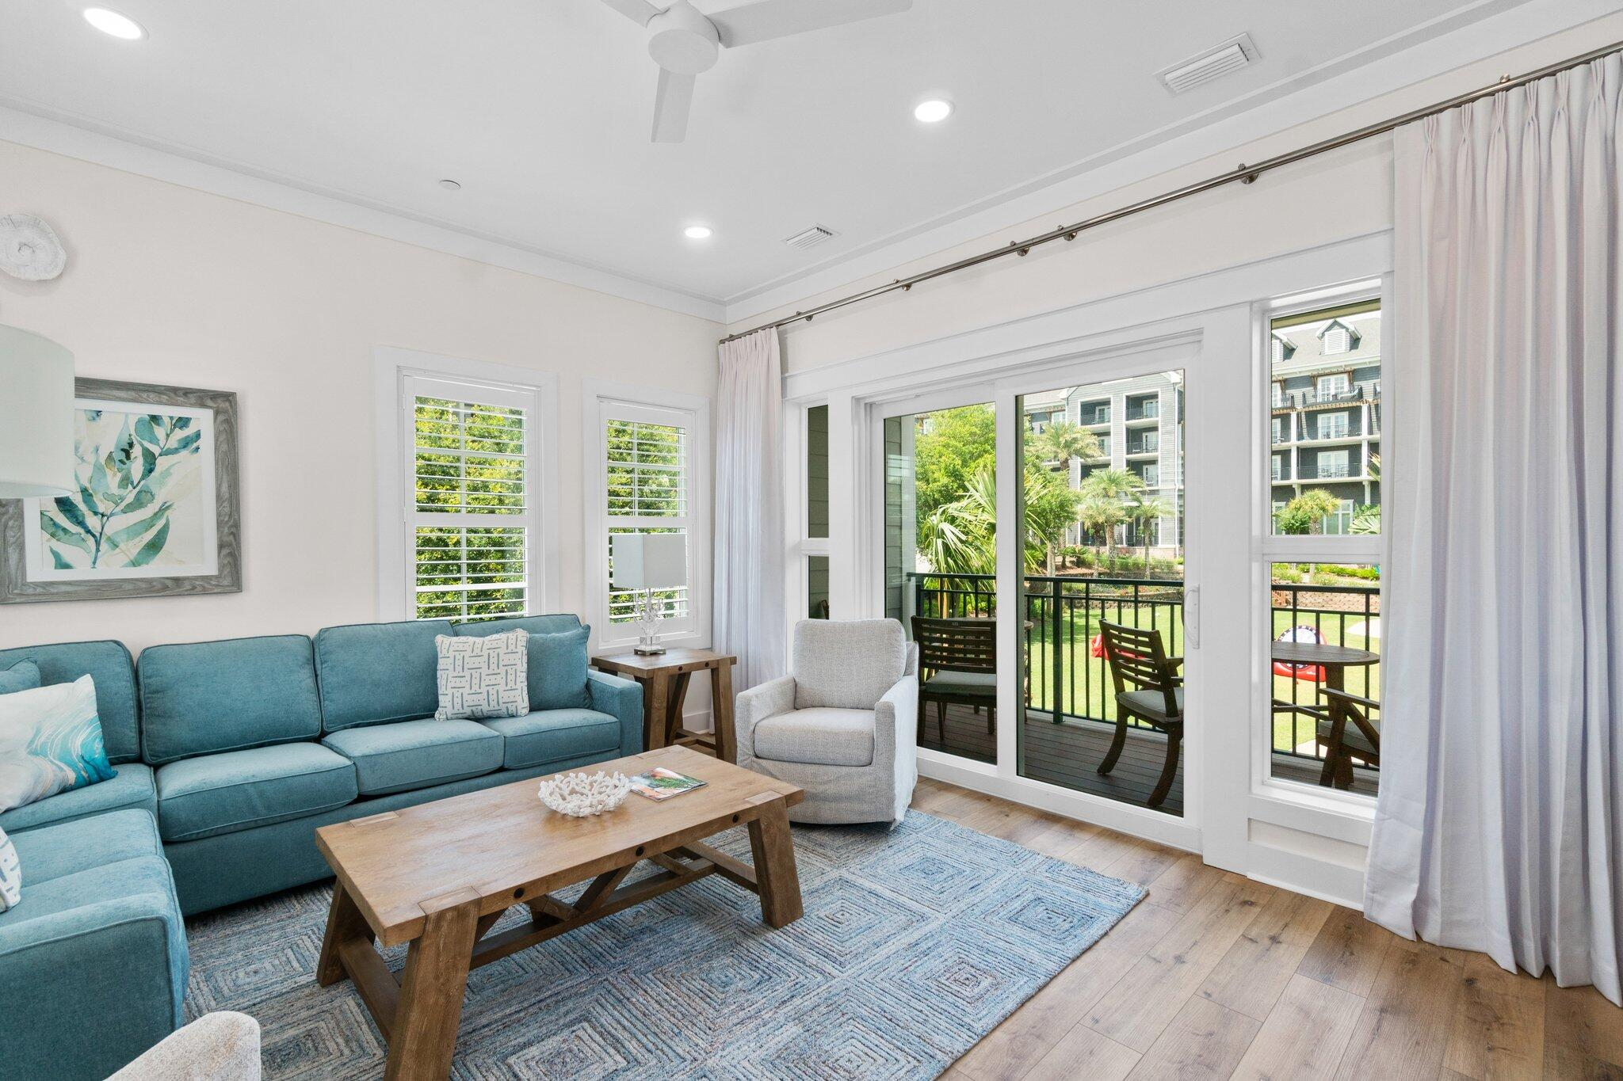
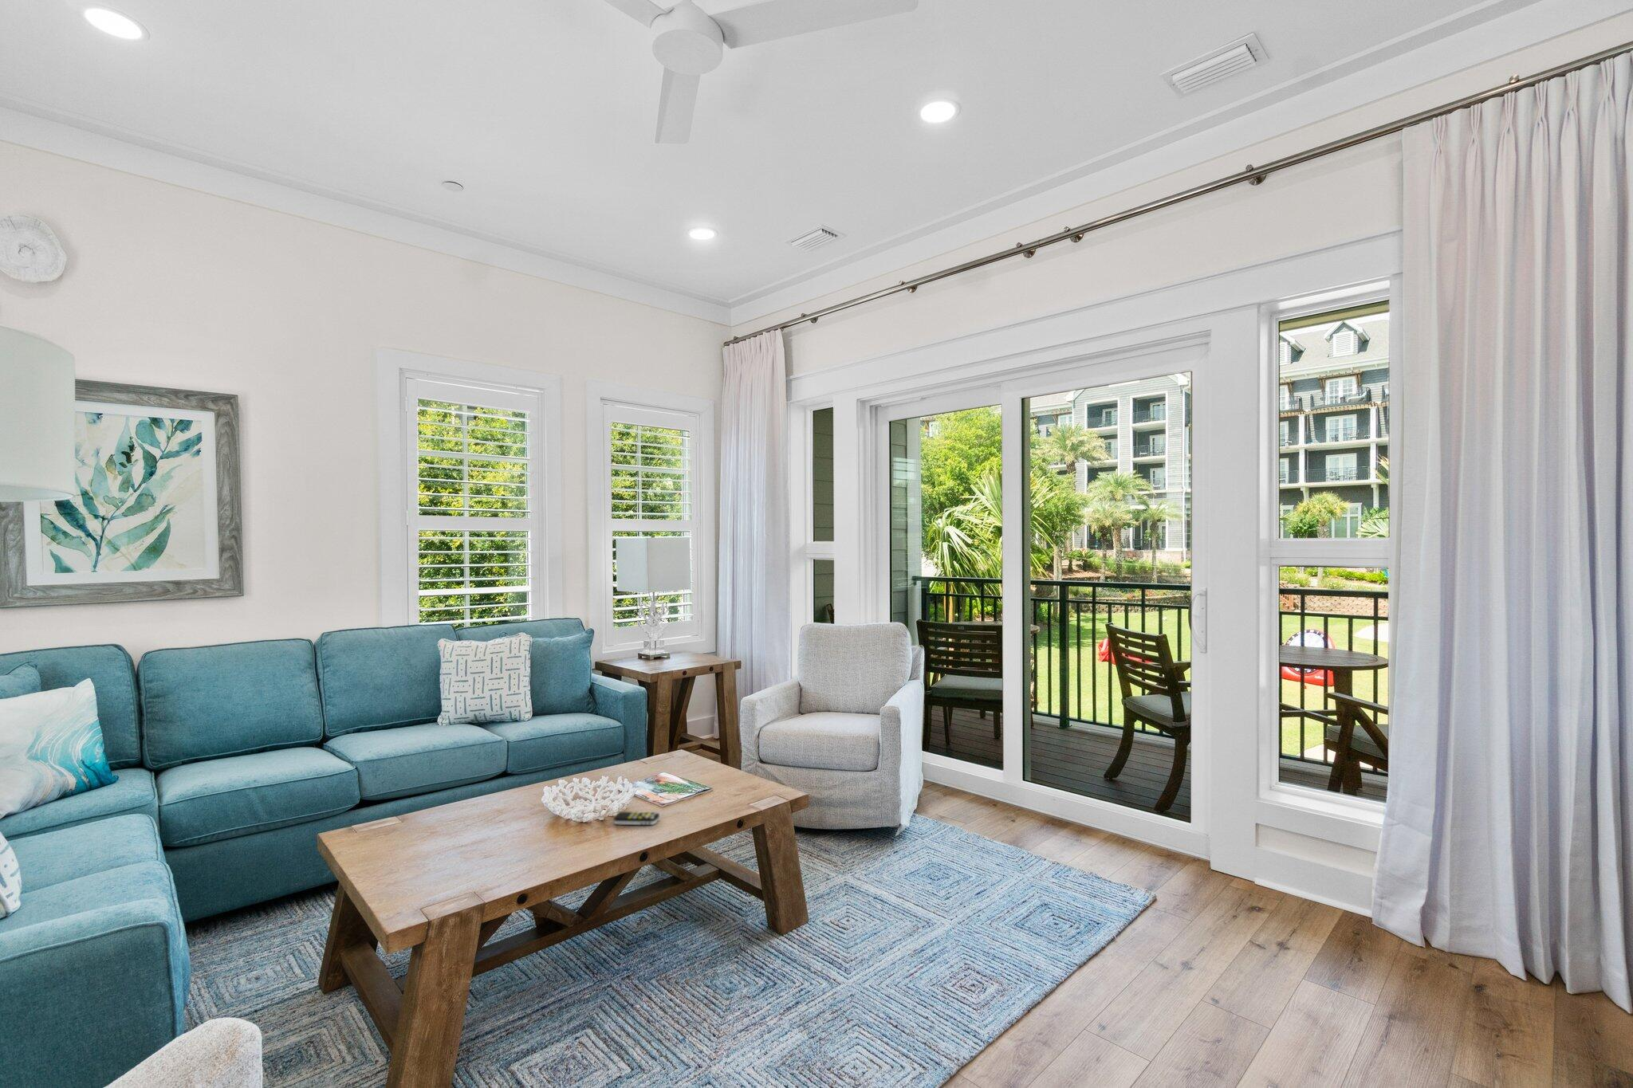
+ remote control (636, 817)
